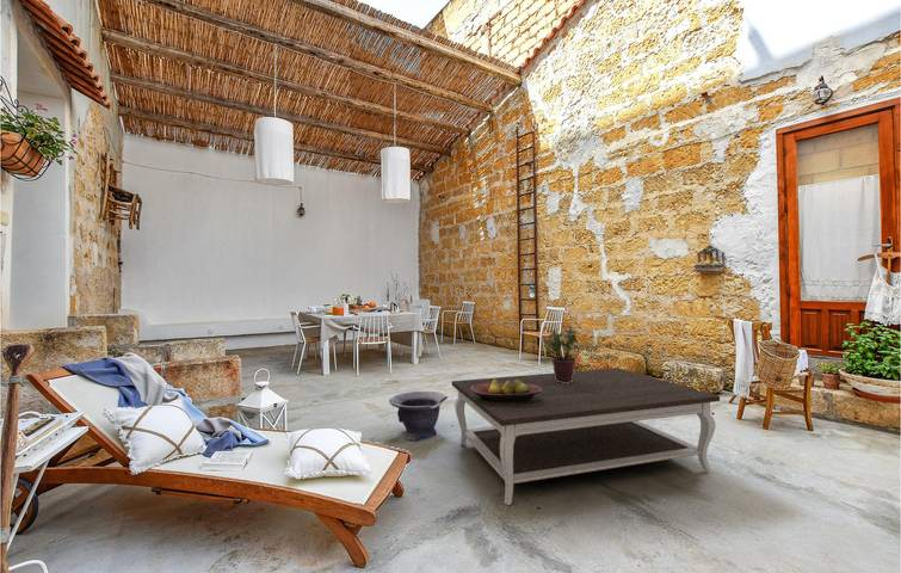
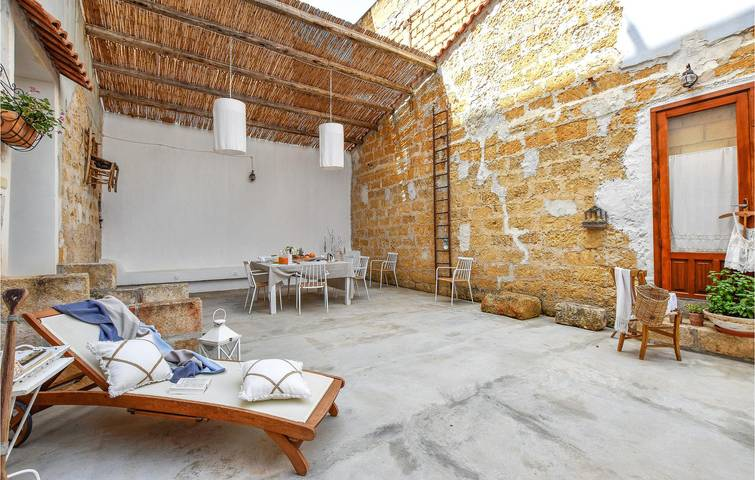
- decorative bowl (418, 415)
- fruit bowl (505, 388)
- coffee table (574, 421)
- potted plant (566, 353)
